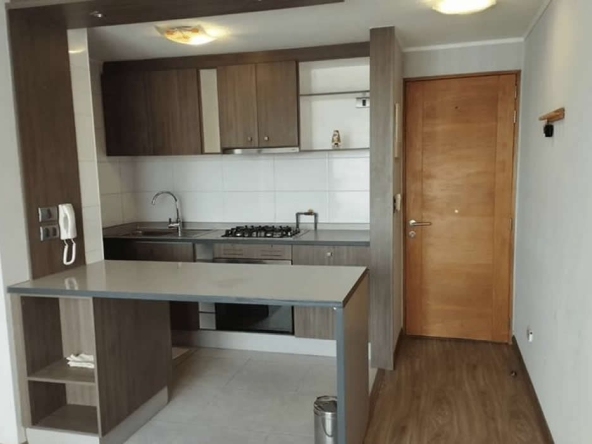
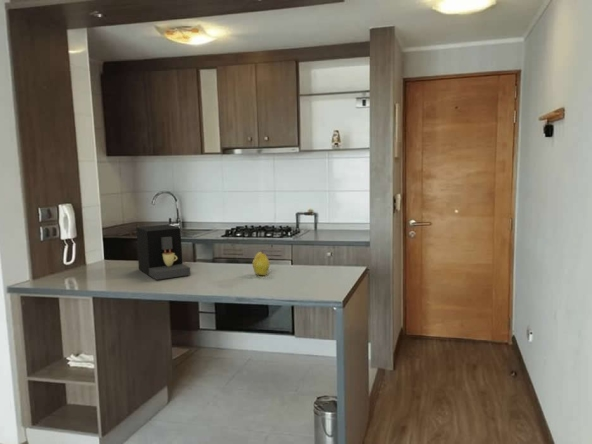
+ coffee maker (162, 250)
+ fruit (261, 263)
